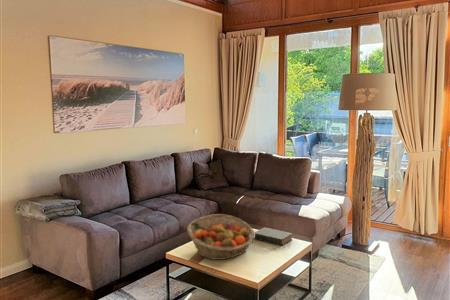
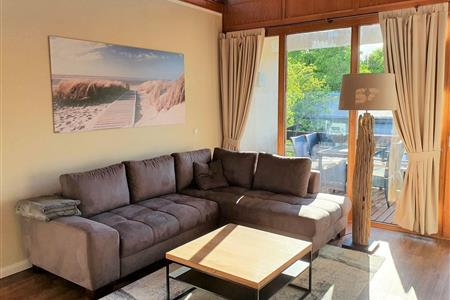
- book (272, 236)
- fruit basket (221, 236)
